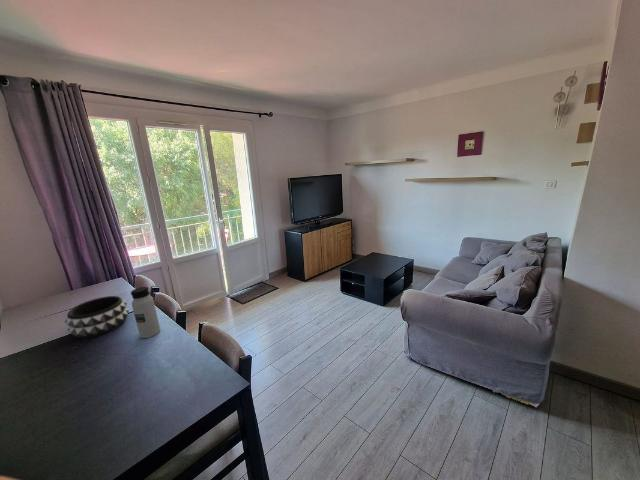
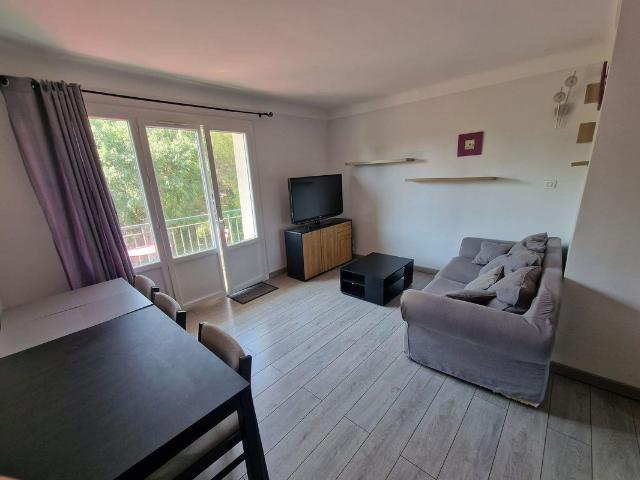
- water bottle (145, 311)
- decorative bowl (98, 315)
